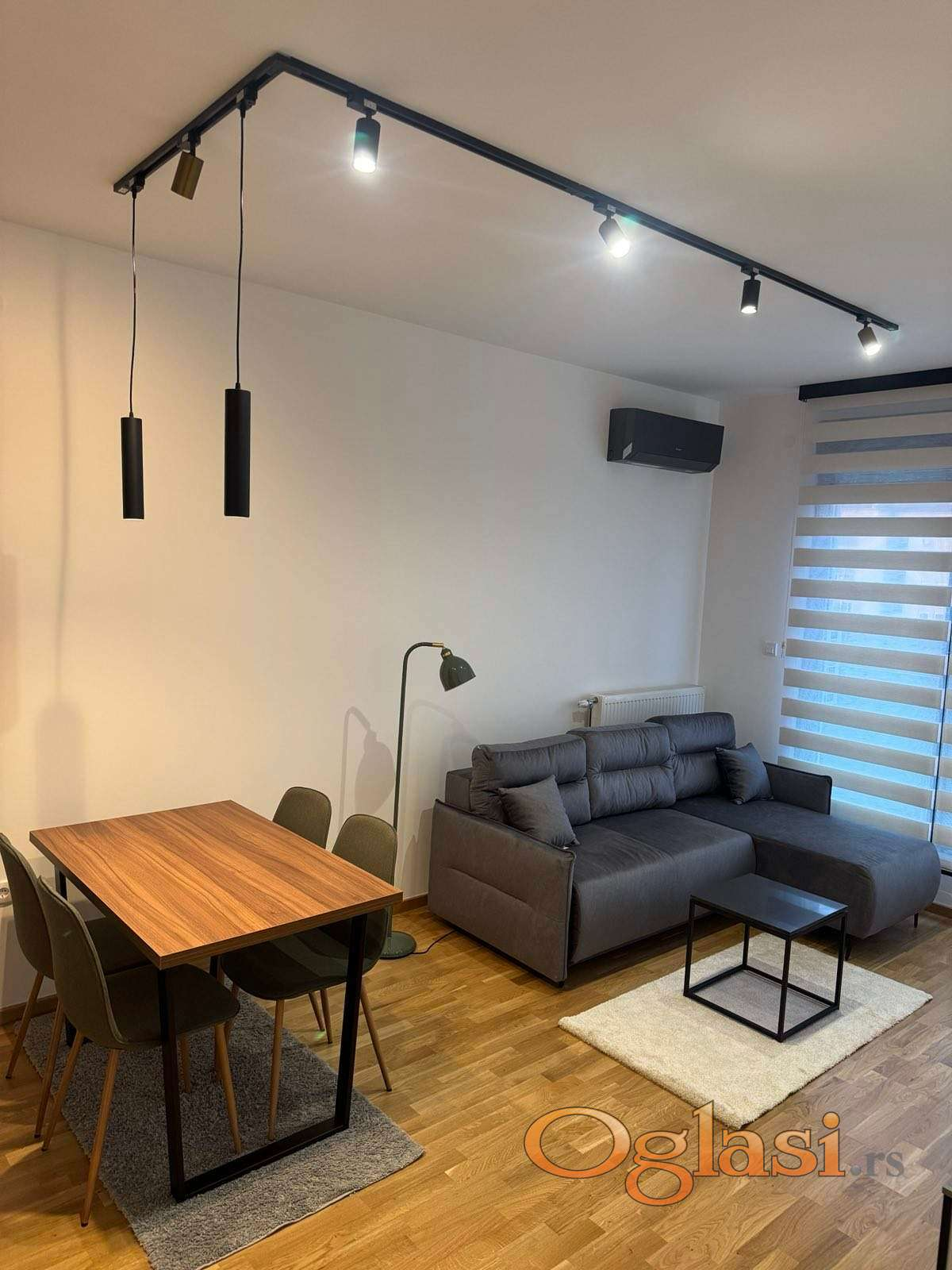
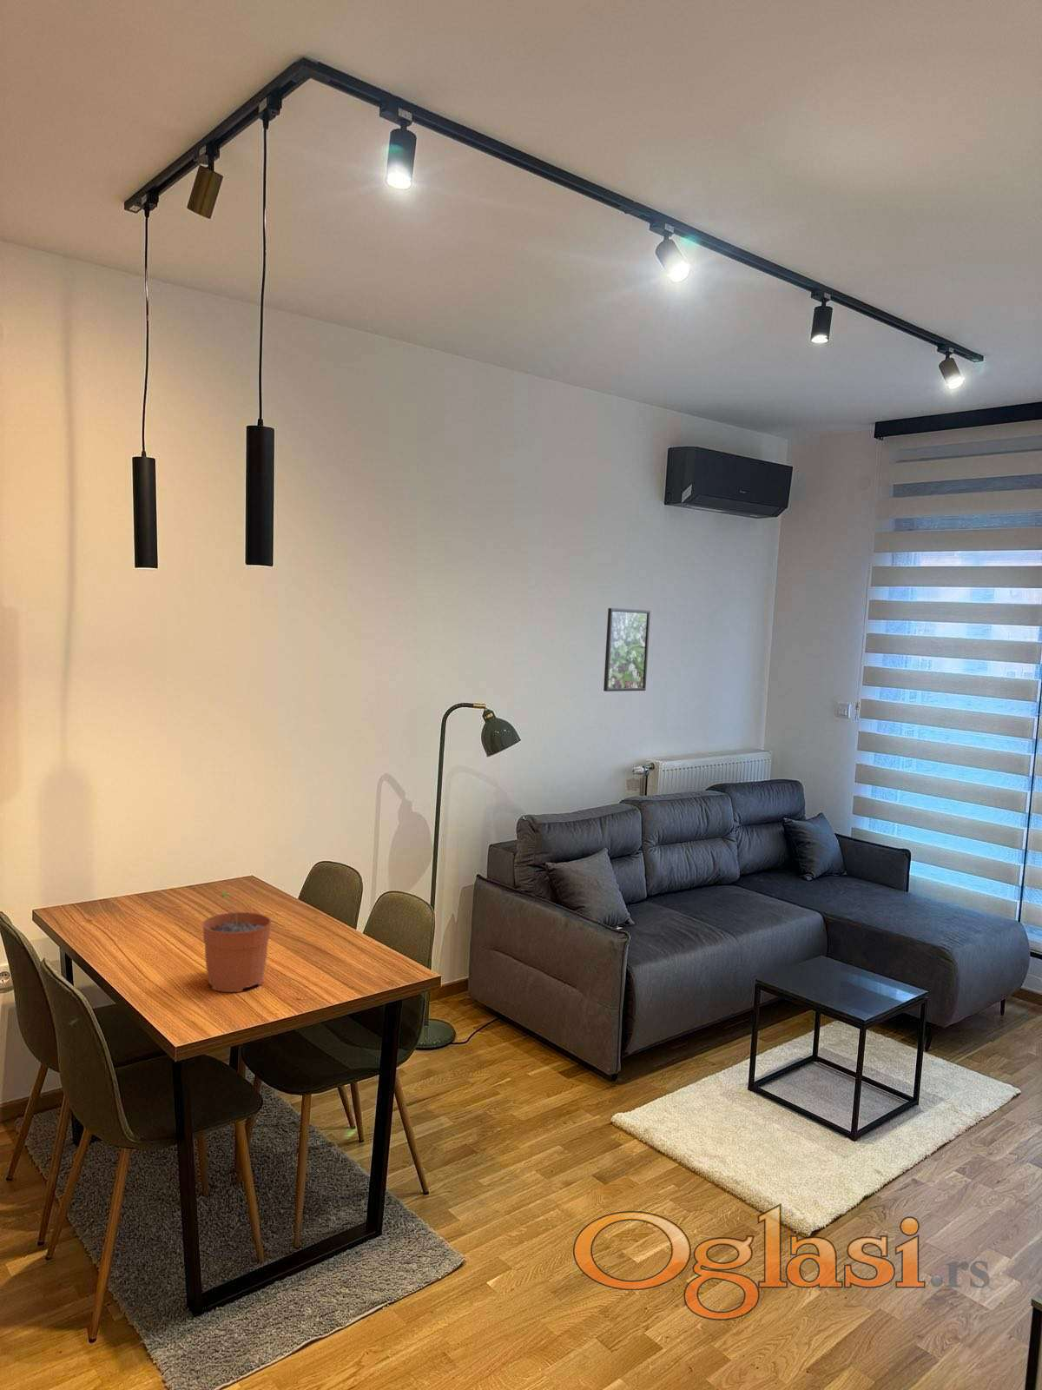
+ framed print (627, 650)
+ plant pot (236, 937)
